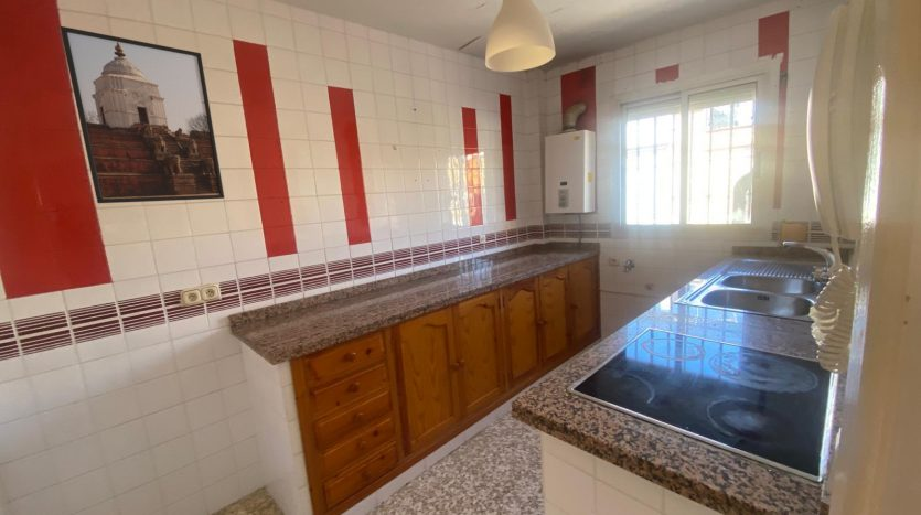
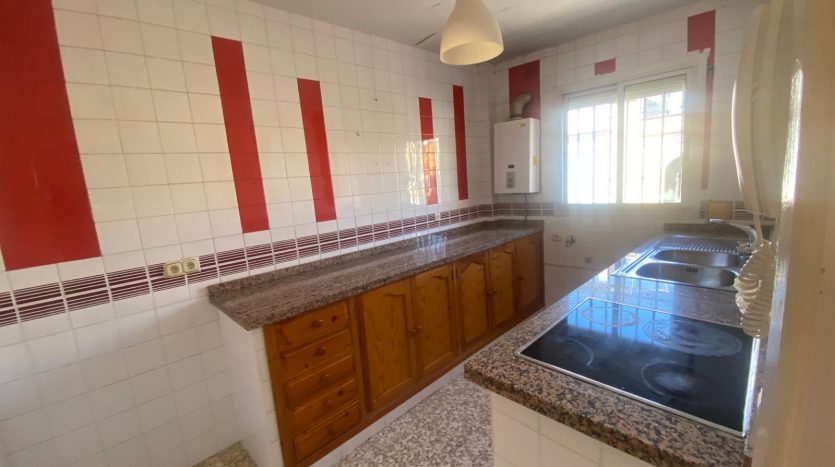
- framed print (152, 122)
